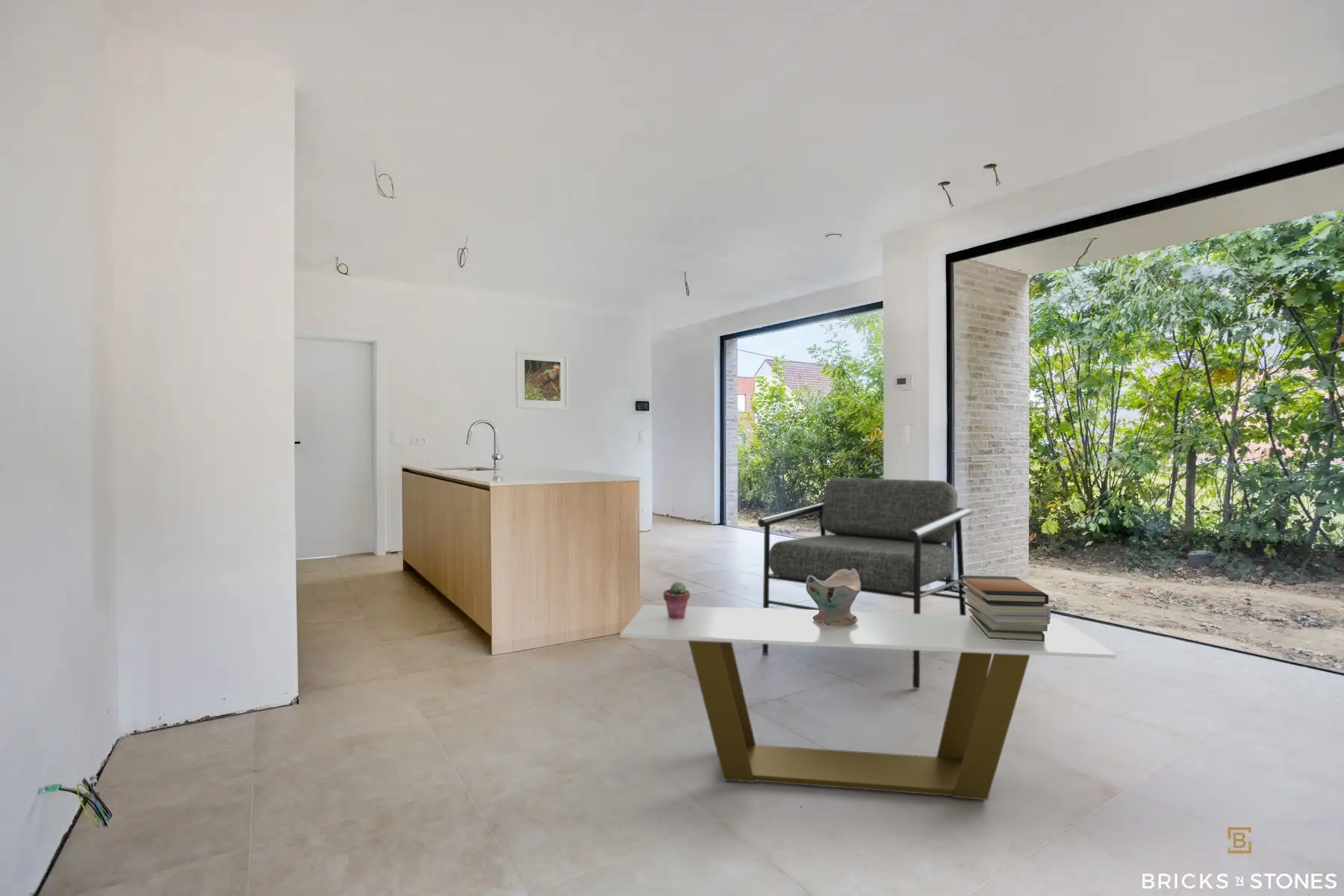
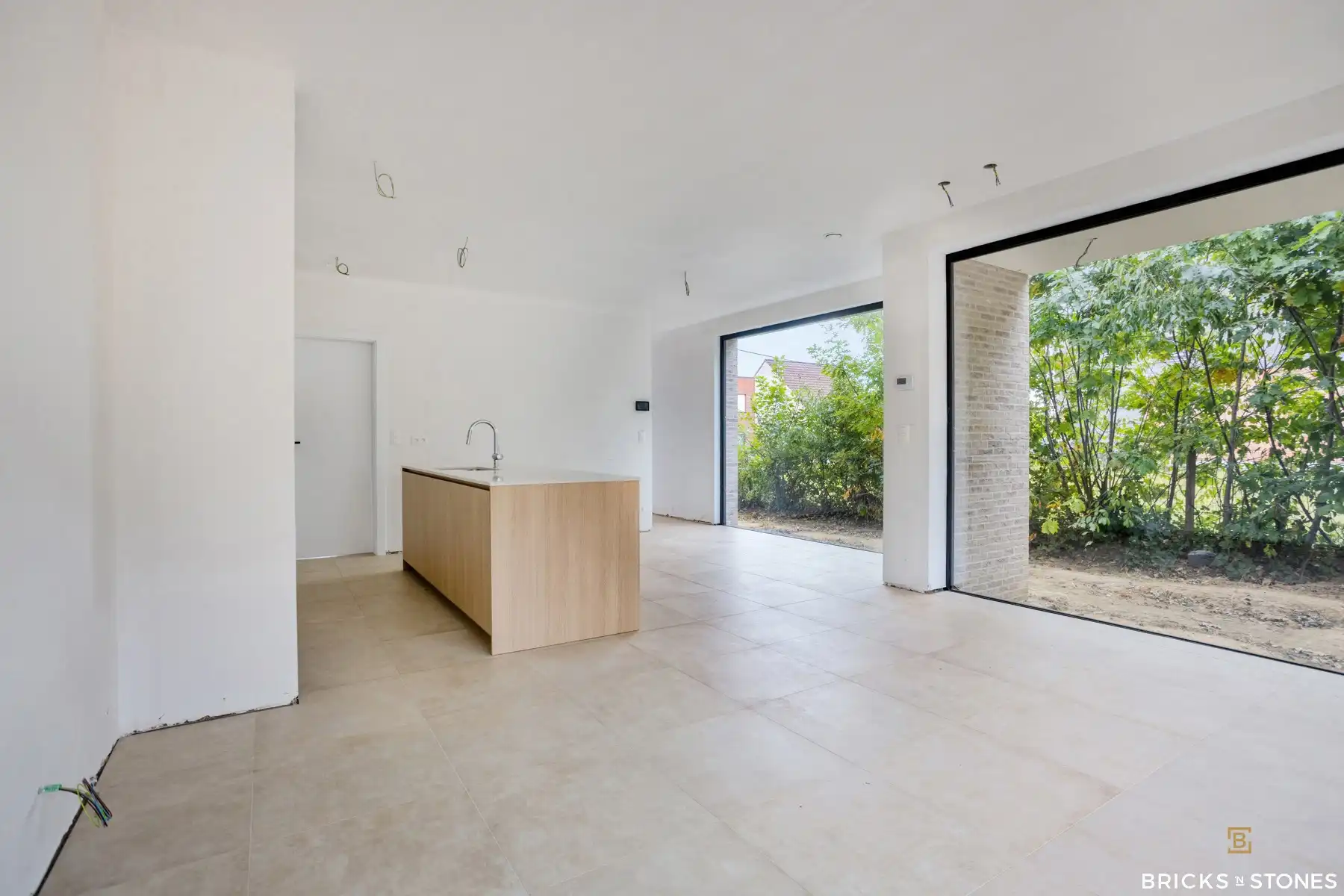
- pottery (833, 597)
- coffee table (846, 750)
- armchair (866, 565)
- potted succulent (676, 598)
- book stack (1004, 606)
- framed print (542, 380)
